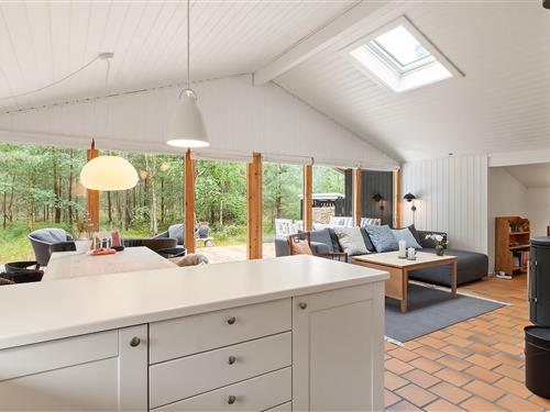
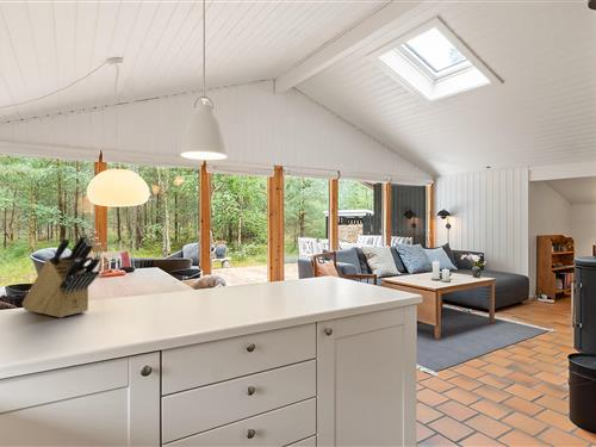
+ knife block (61, 273)
